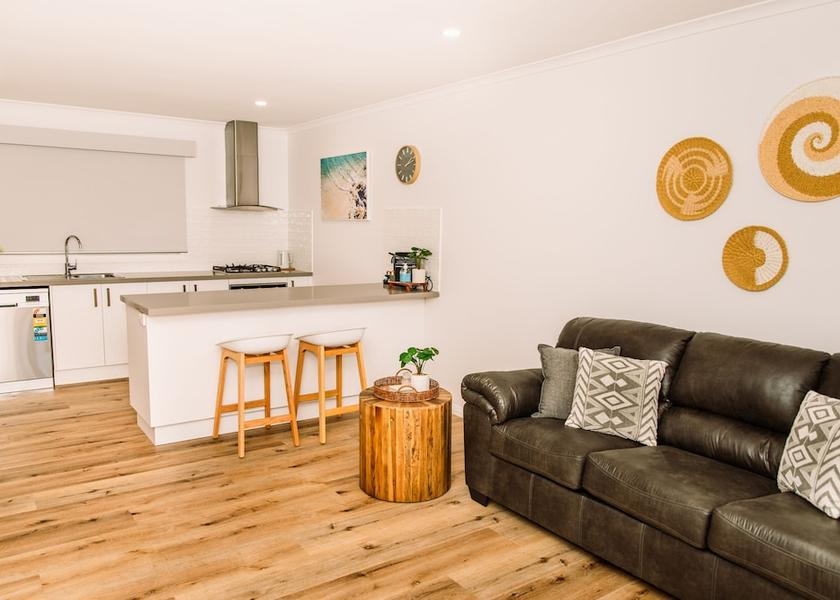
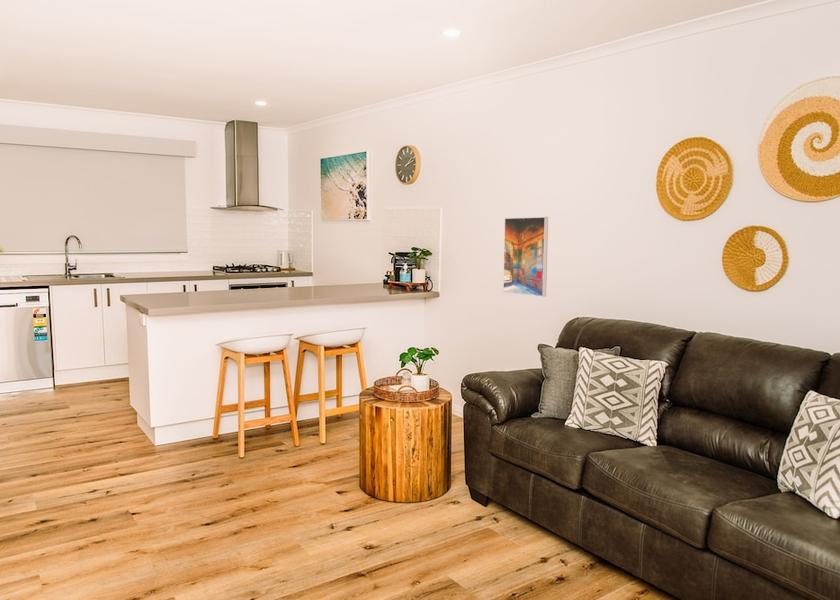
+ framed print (524, 256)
